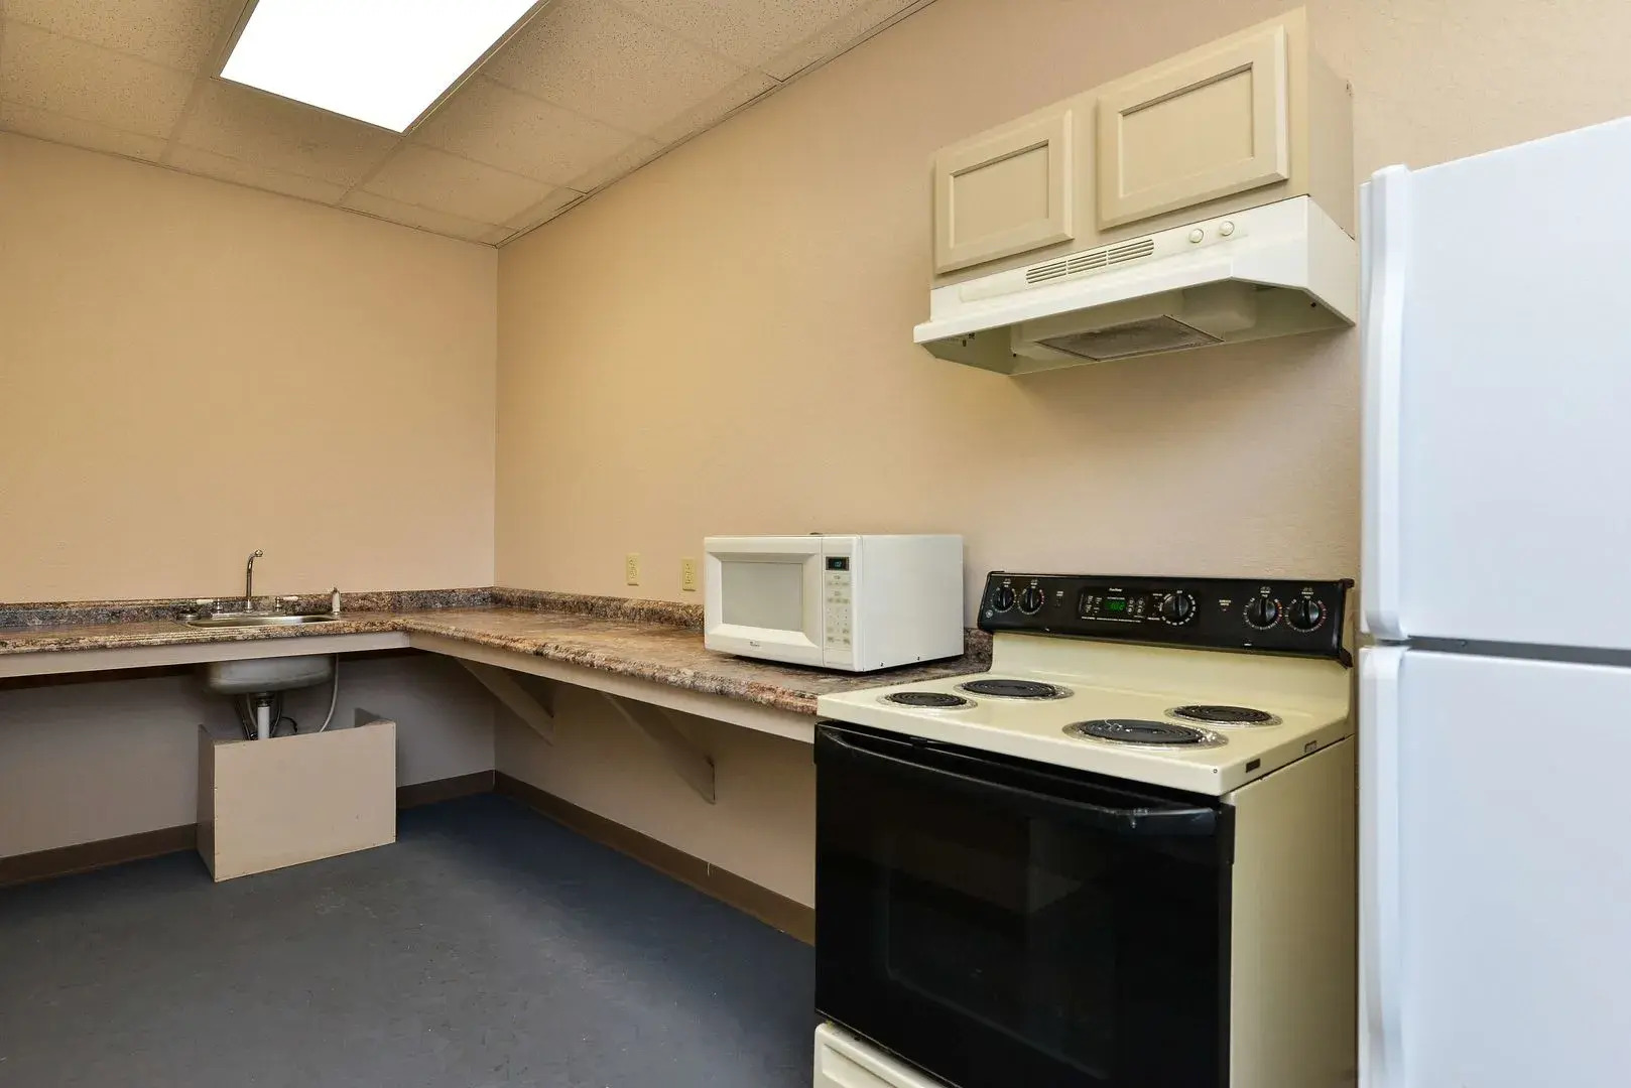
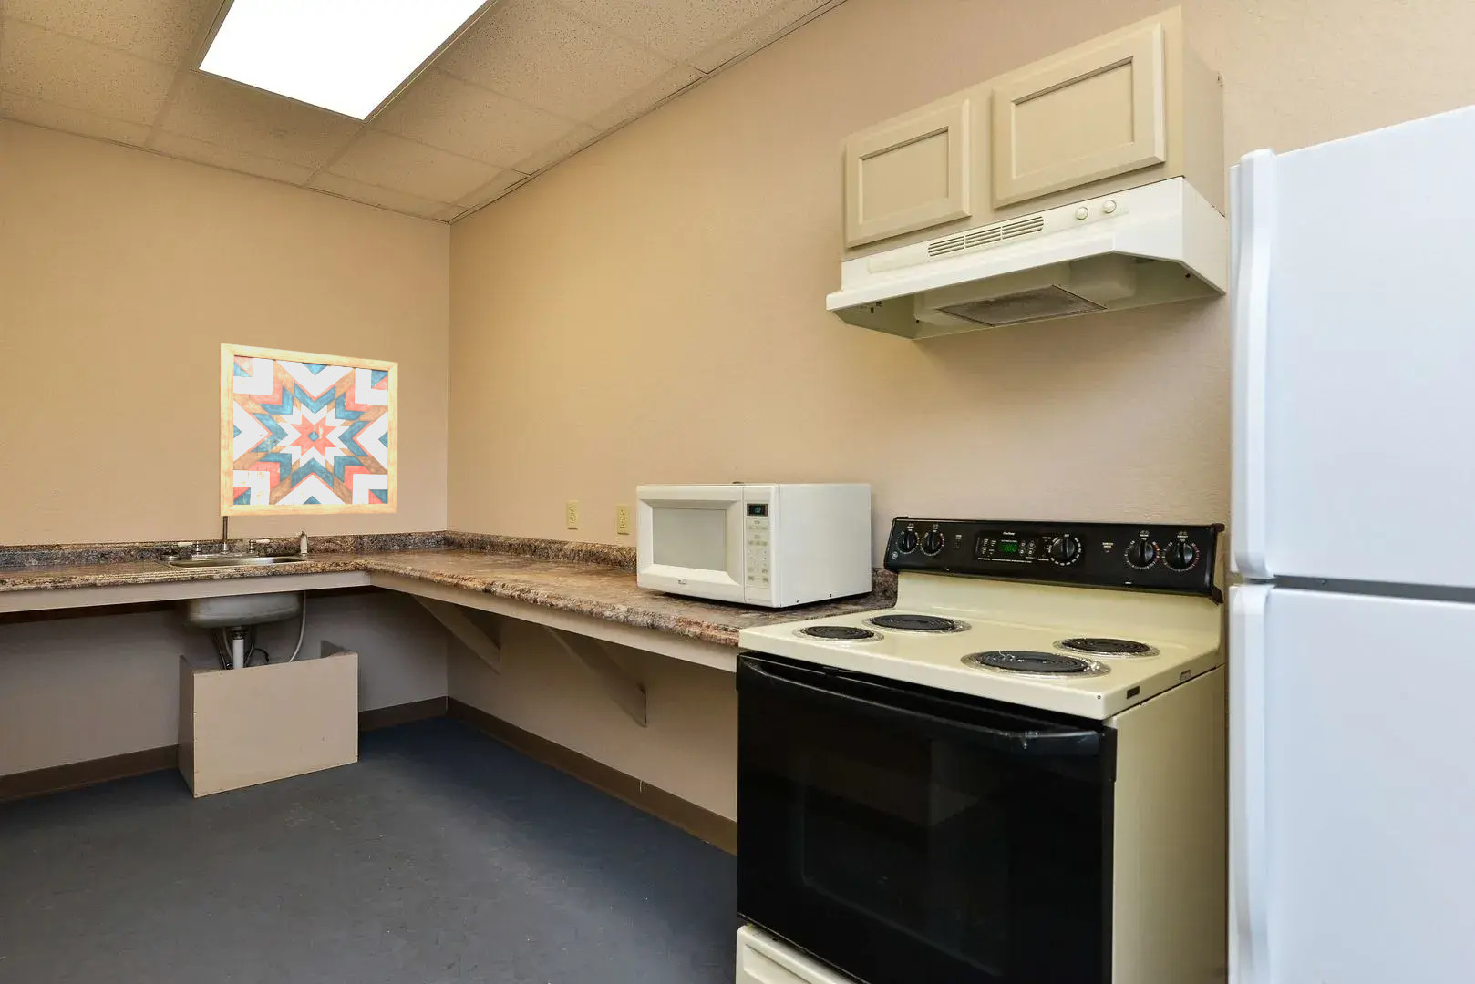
+ wall art (314, 434)
